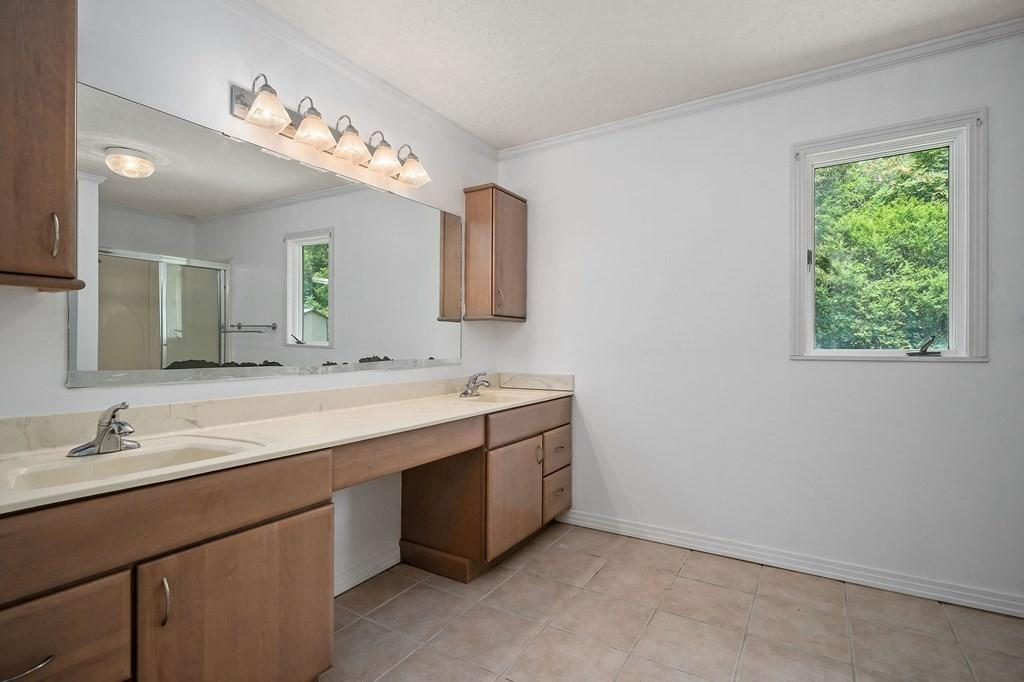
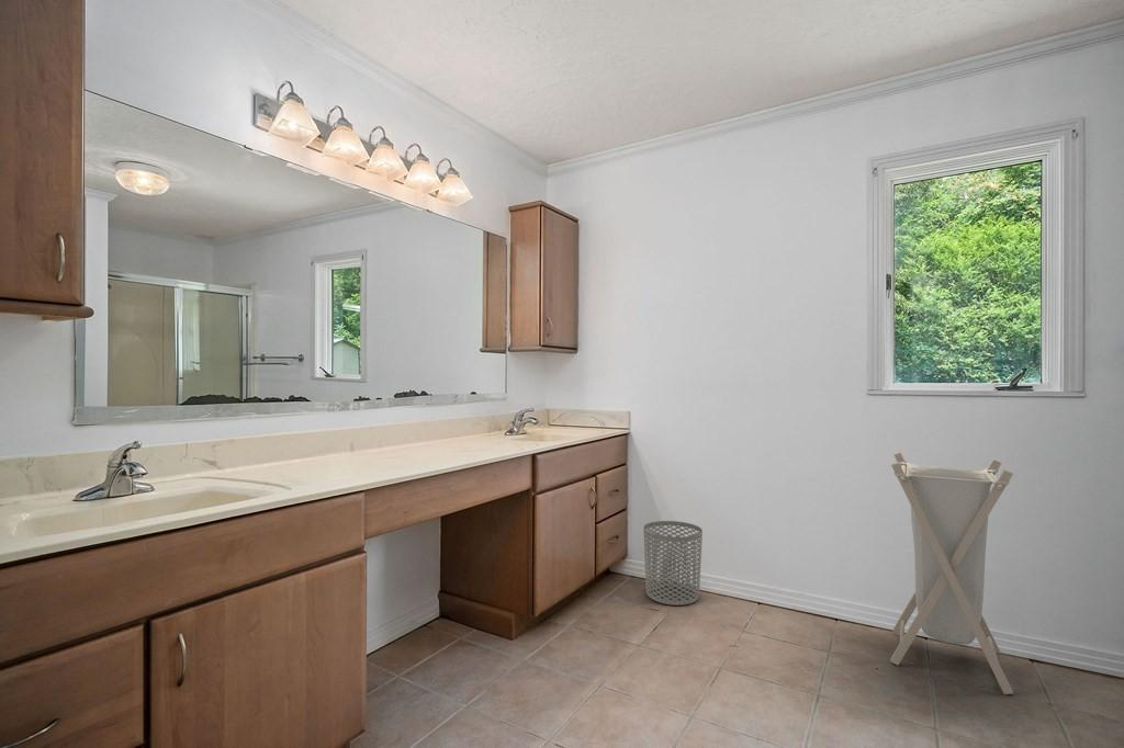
+ laundry hamper (946, 559)
+ waste bin (673, 562)
